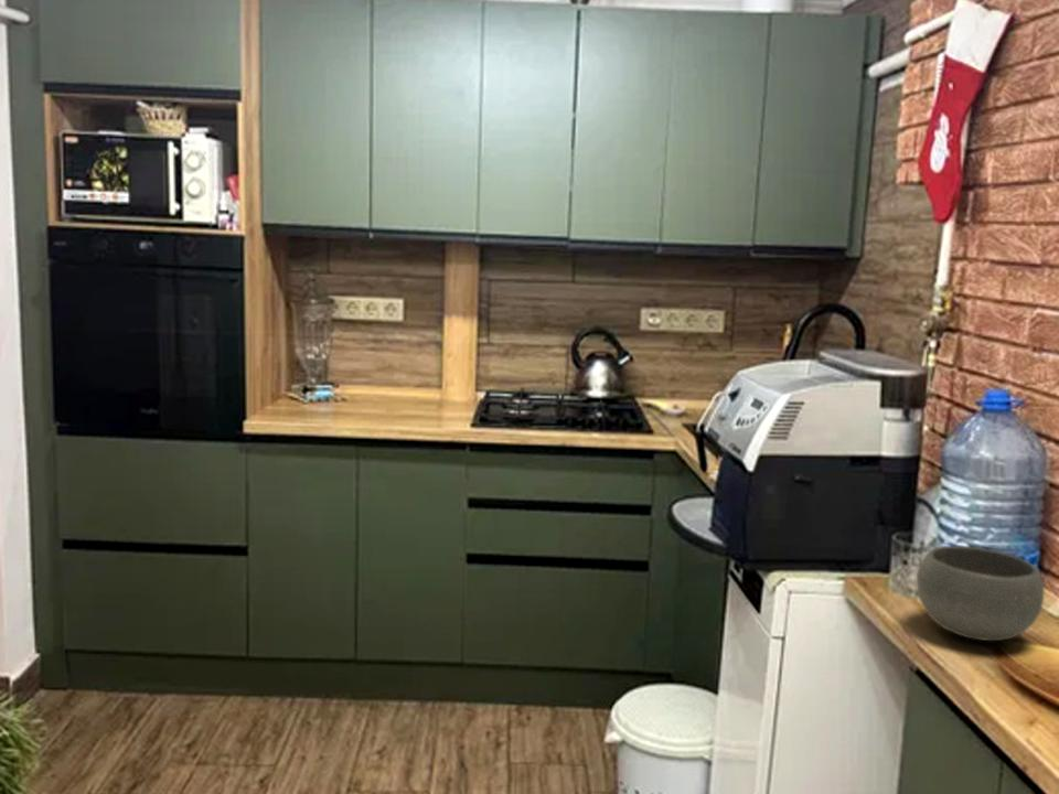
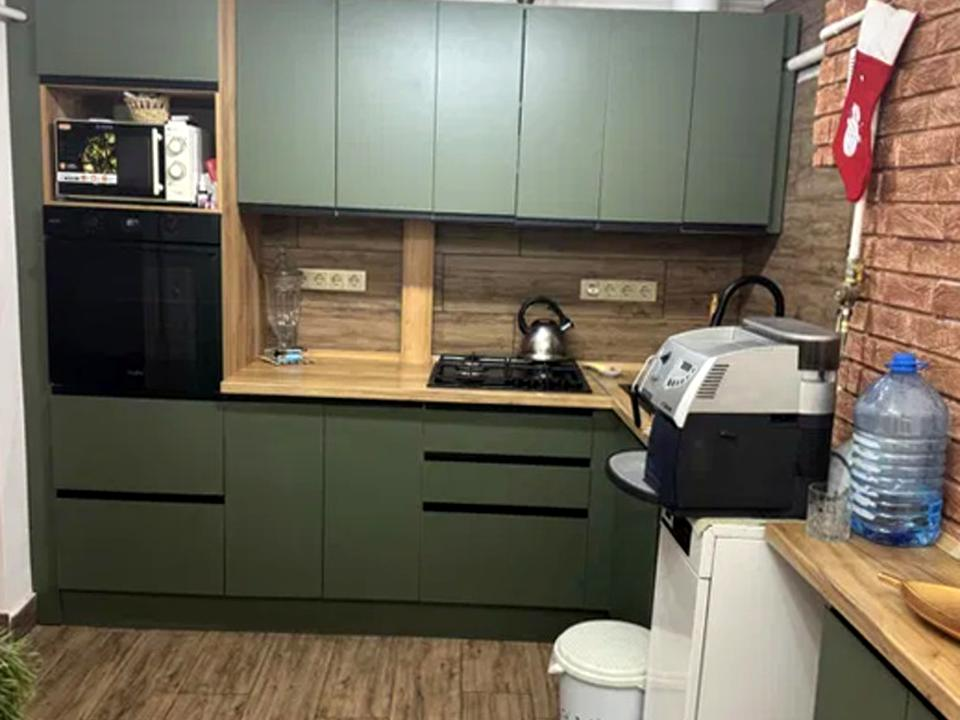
- bowl (977, 598)
